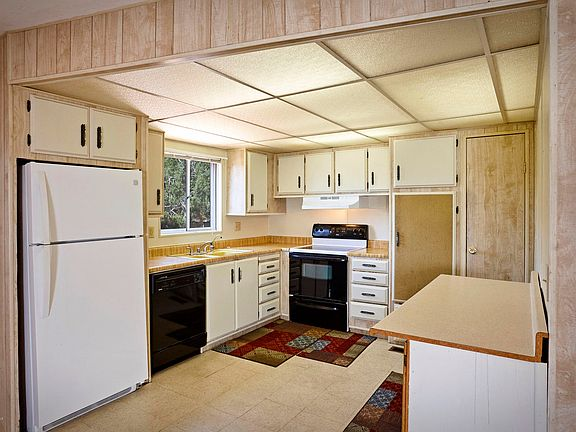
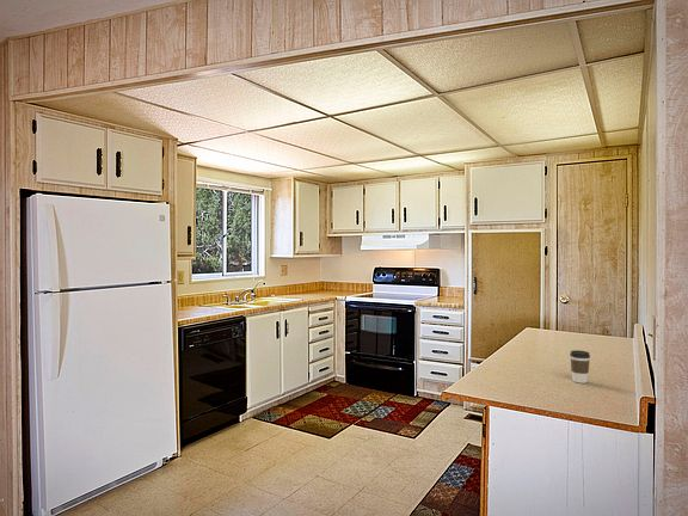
+ coffee cup (579, 366)
